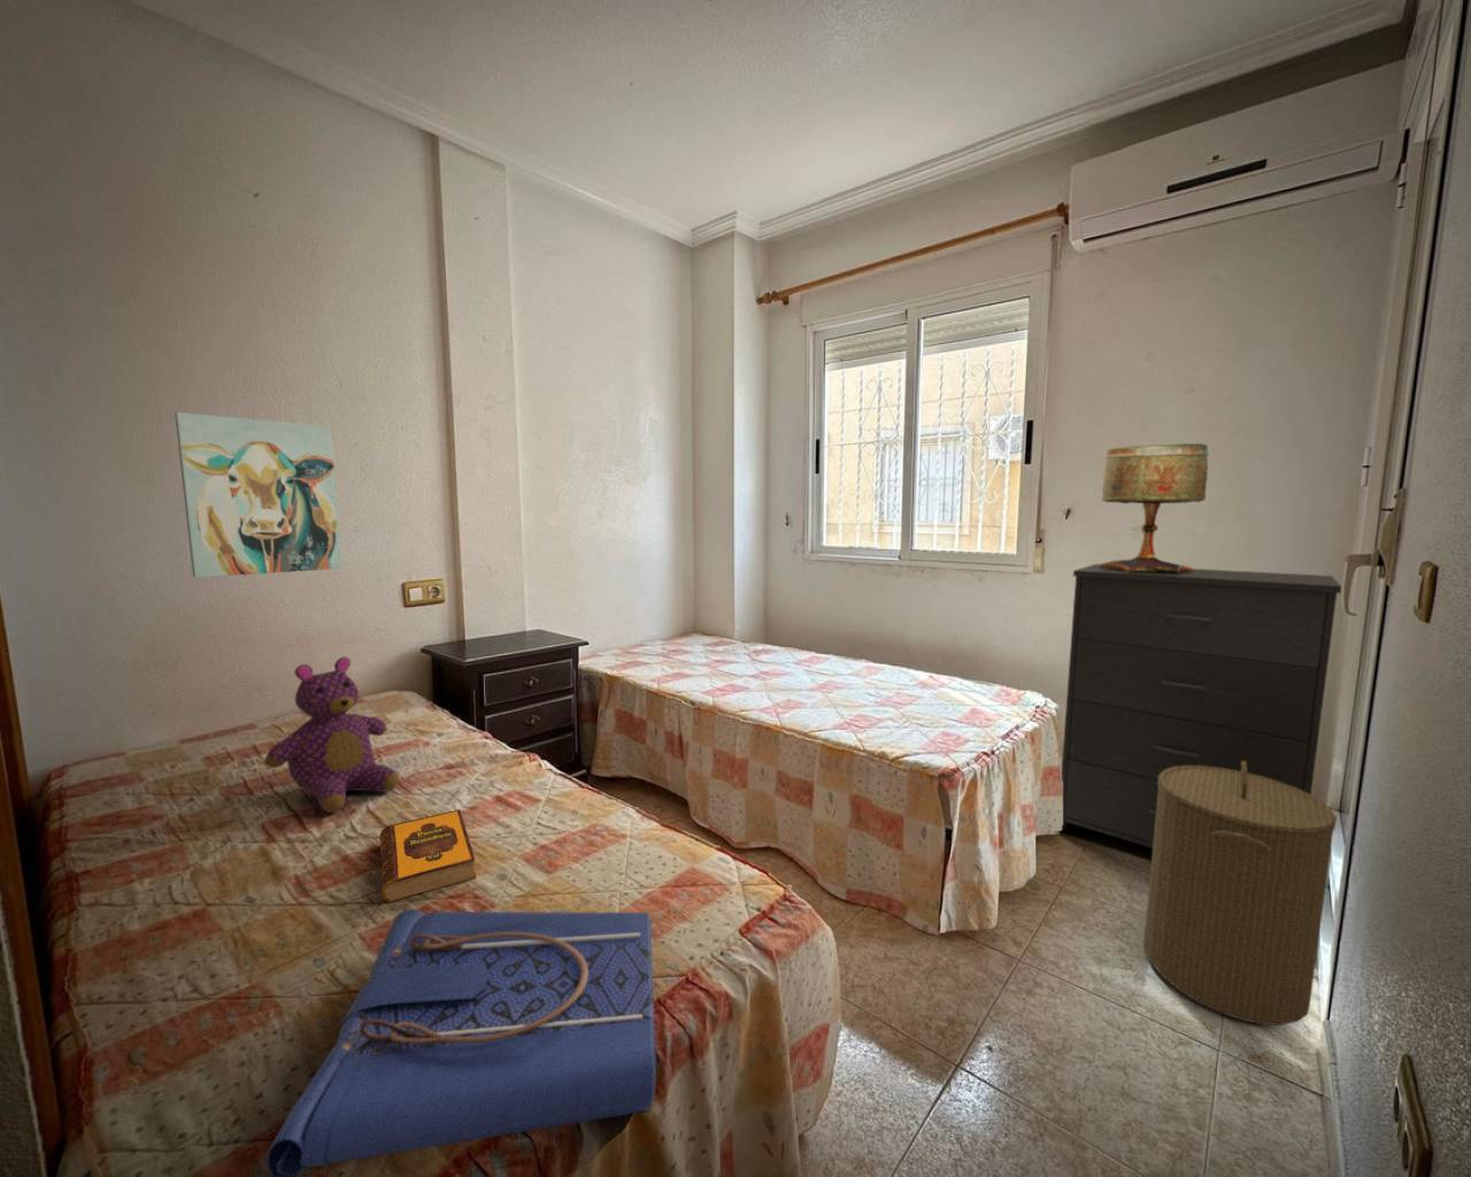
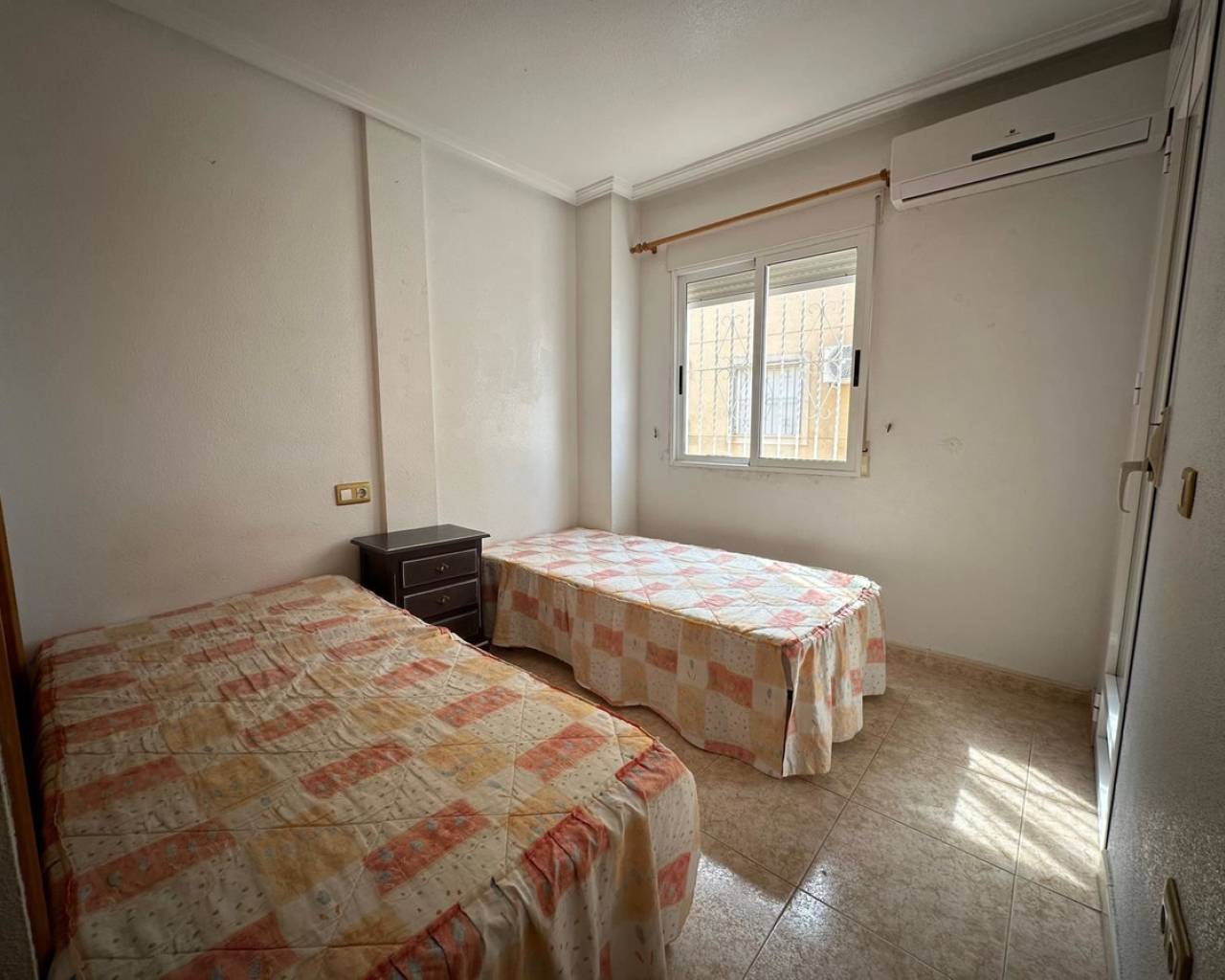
- wall art (265, 496)
- laundry hamper (1232, 870)
- table lamp (1150, 508)
- hardback book (425, 852)
- dresser (1183, 711)
- tote bag (502, 999)
- teddy bear (339, 729)
